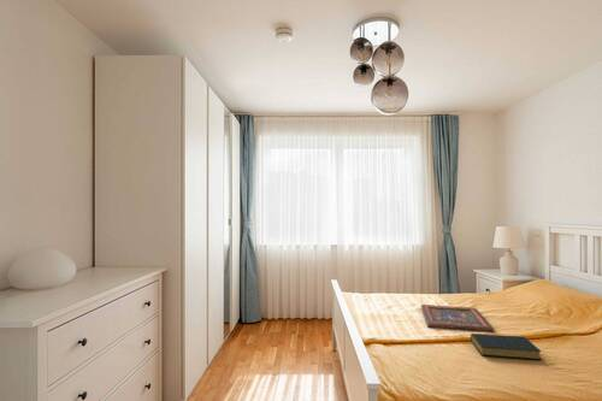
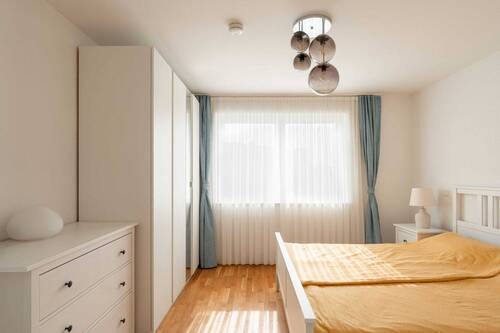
- hardback book (503, 346)
- painted panel (453, 316)
